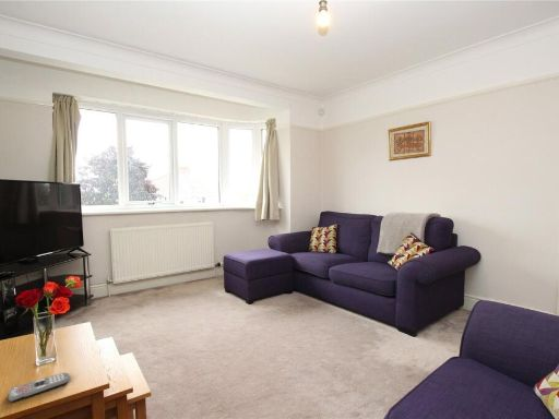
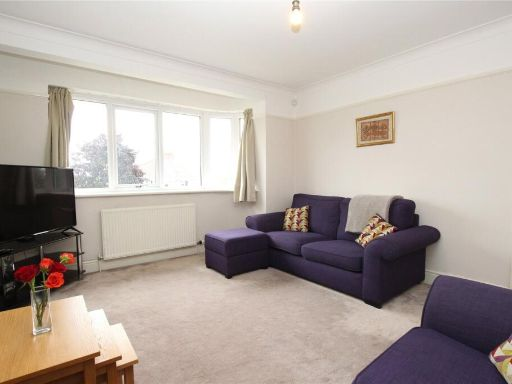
- remote control (40, 385)
